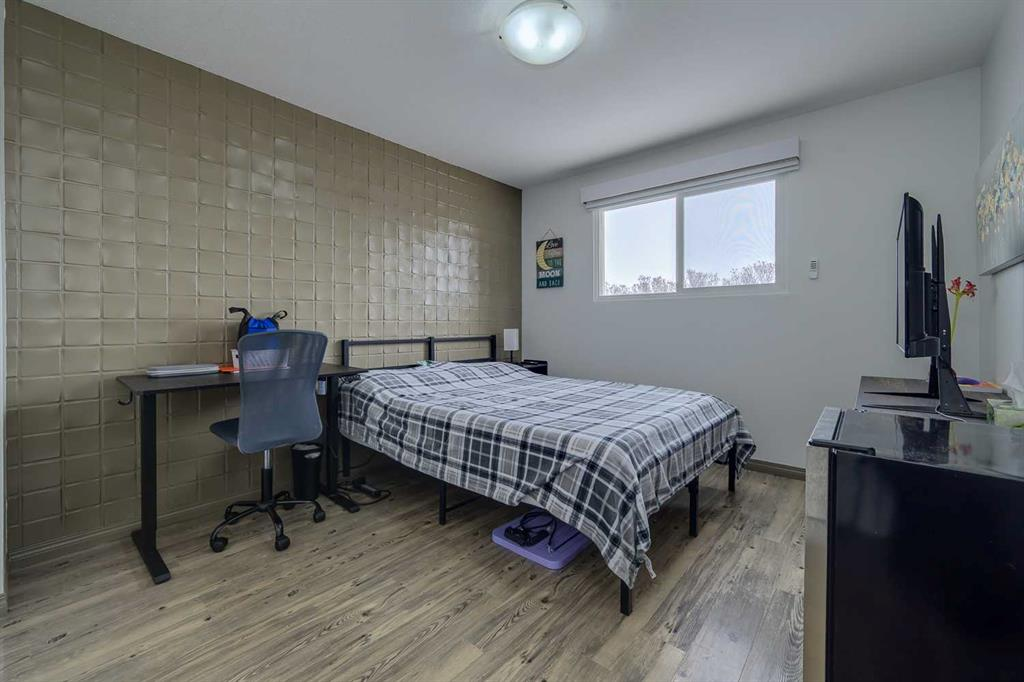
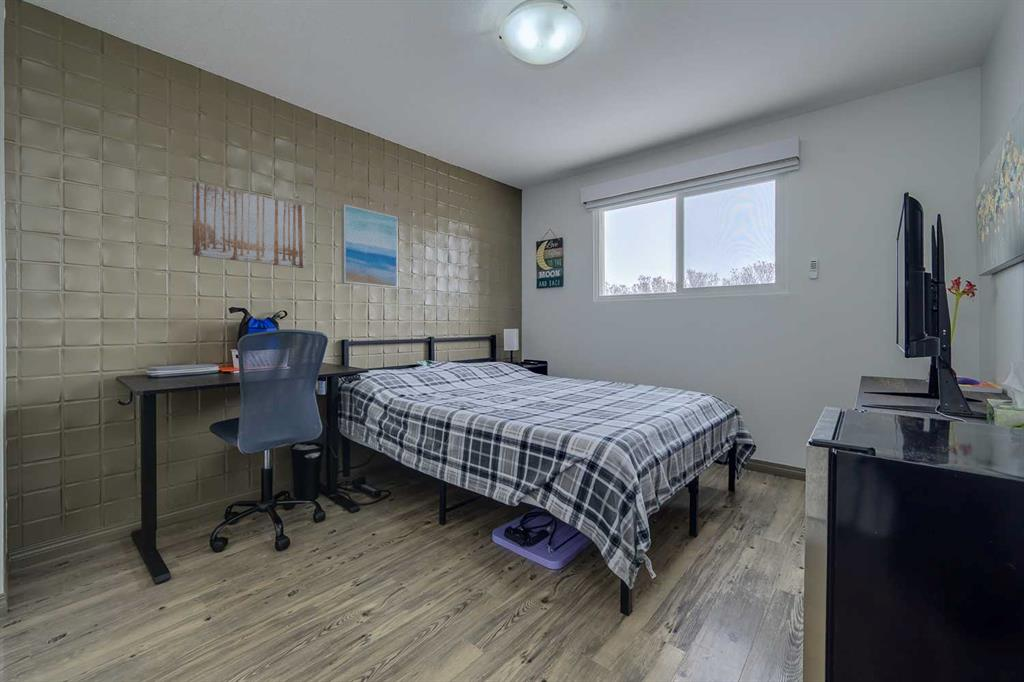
+ wall art (253, 228)
+ wall art (370, 248)
